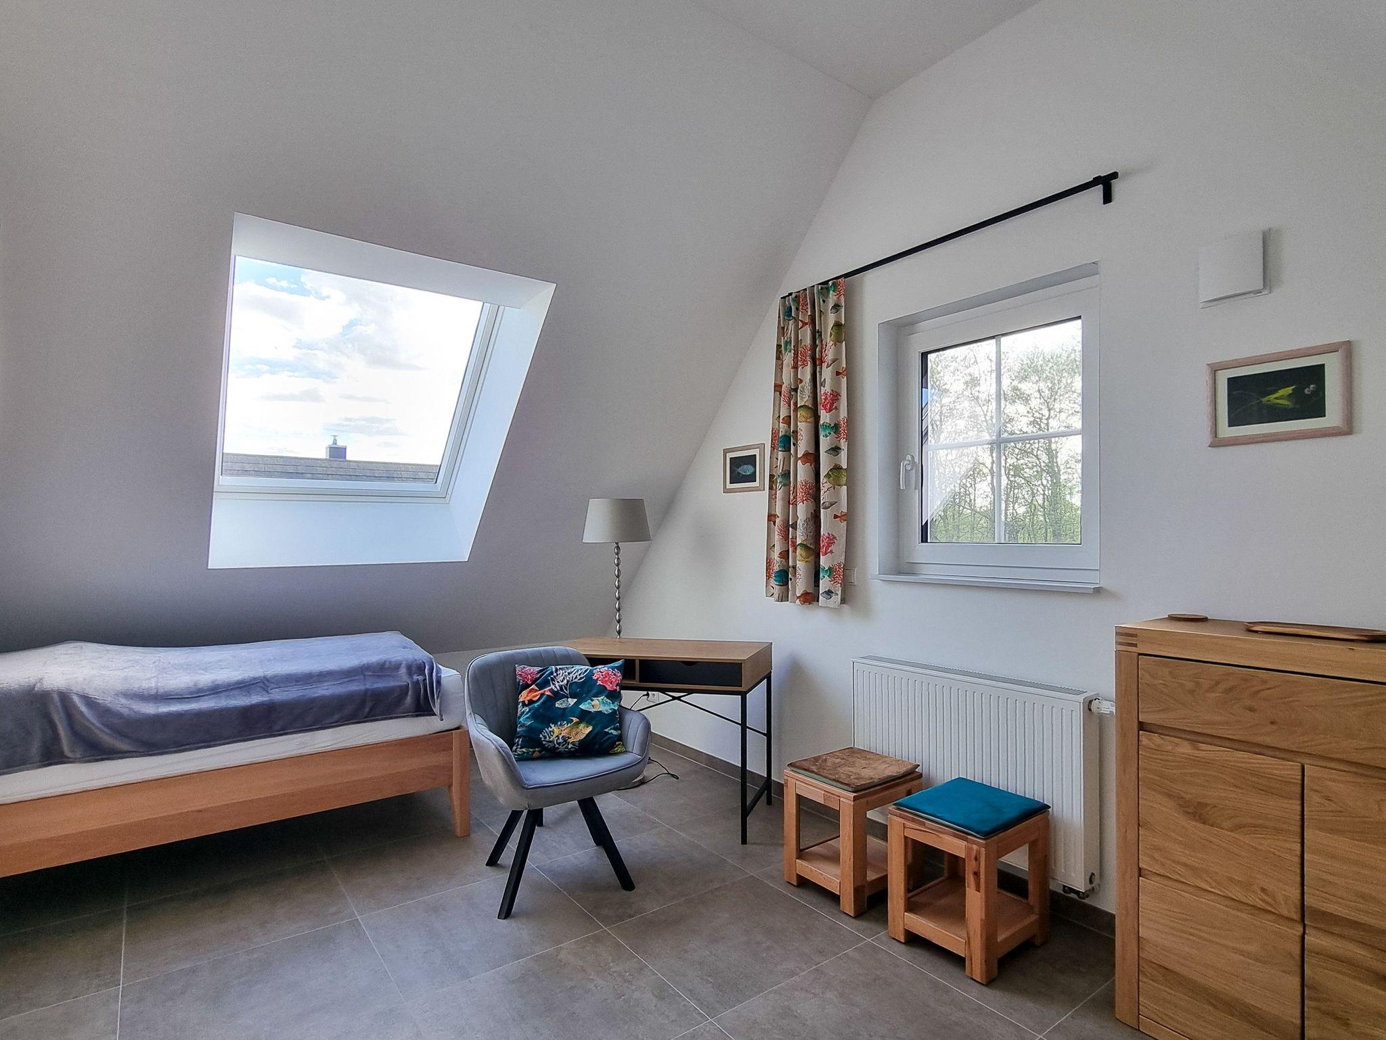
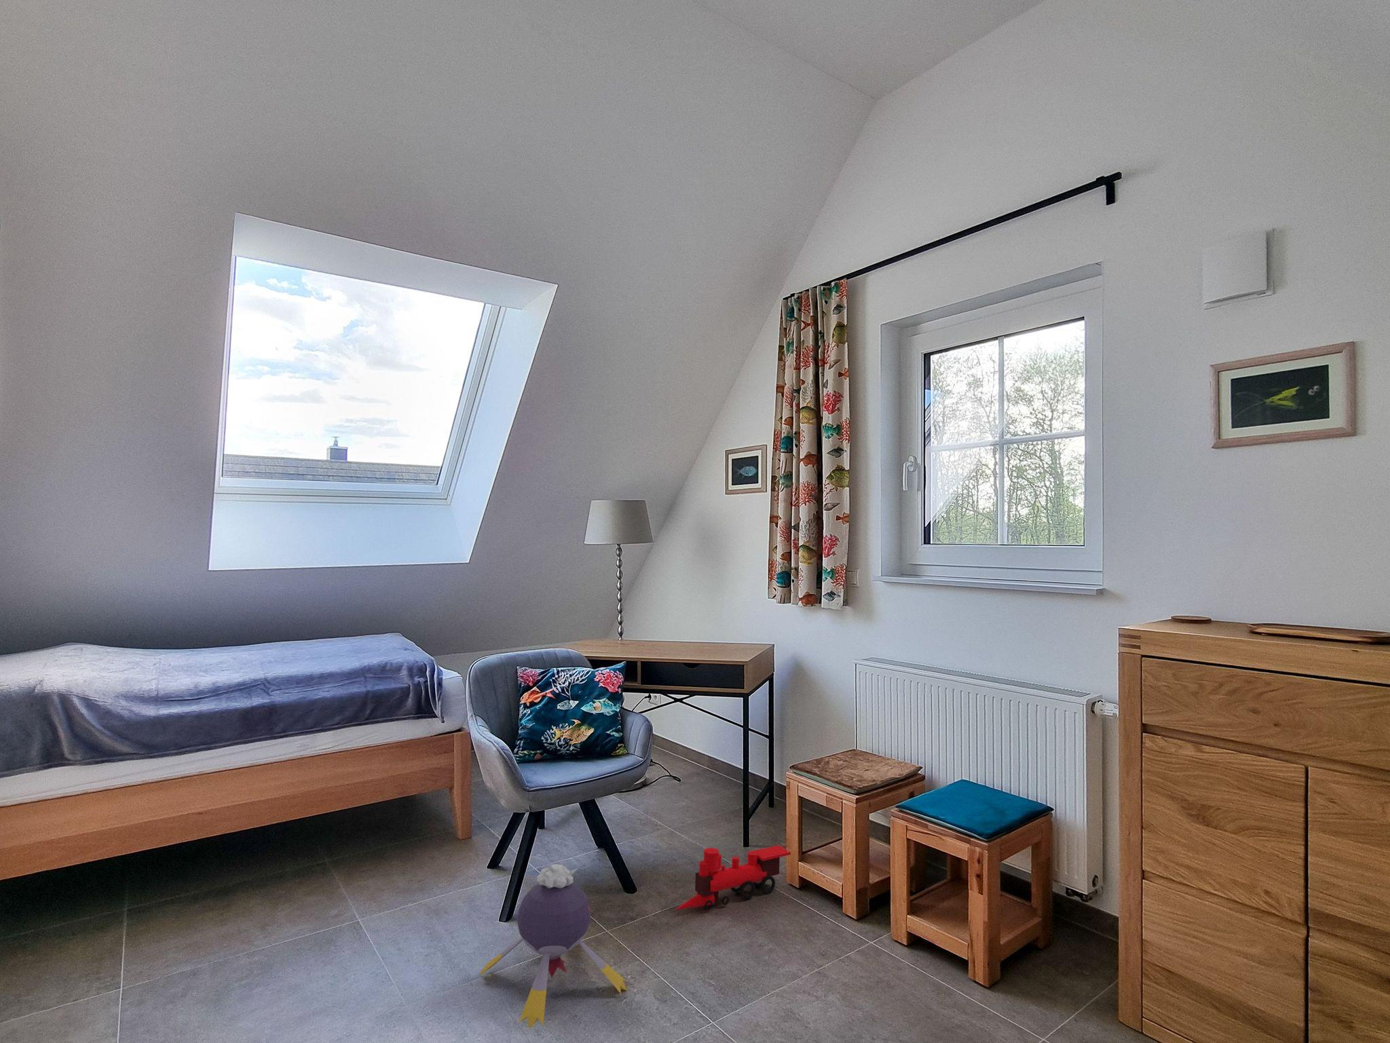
+ plush toy (554, 922)
+ toy train (731, 872)
